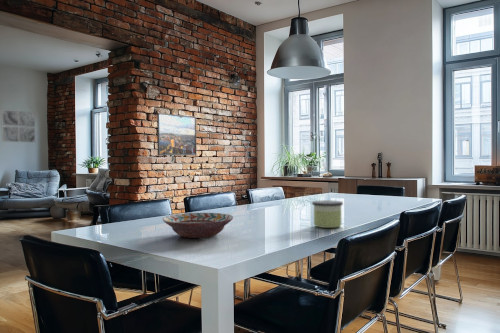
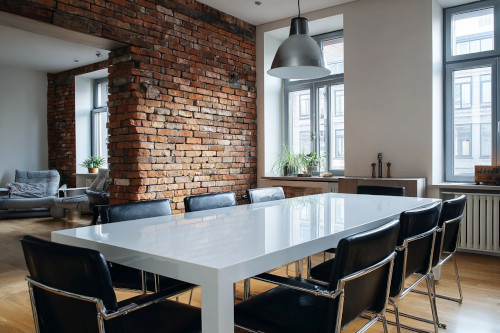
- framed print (177, 135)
- wall art (18, 127)
- candle (327, 214)
- decorative bowl (198, 226)
